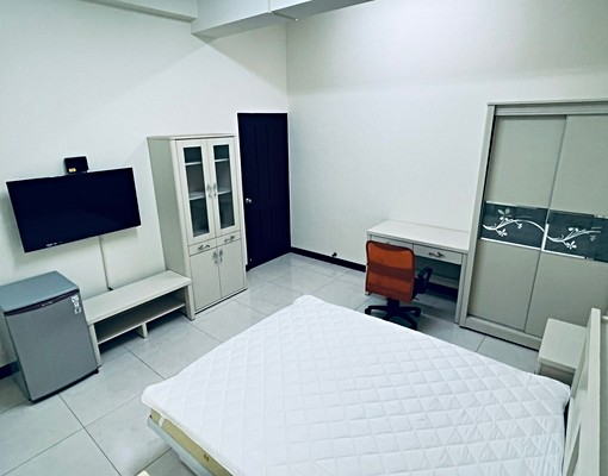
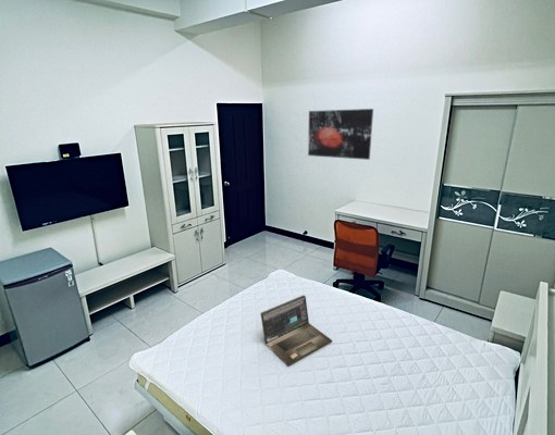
+ wall art (337, 134)
+ laptop (296, 327)
